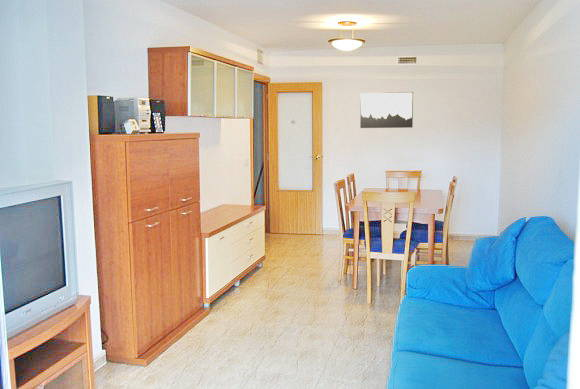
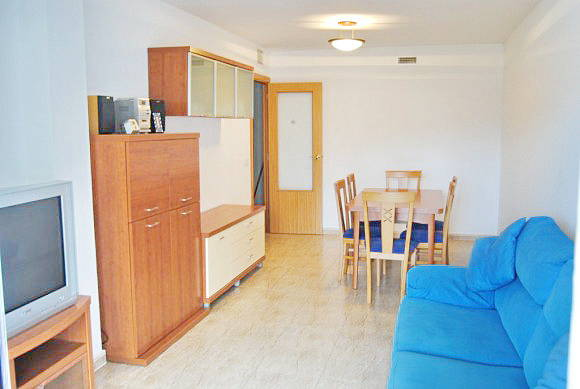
- wall art (386, 110)
